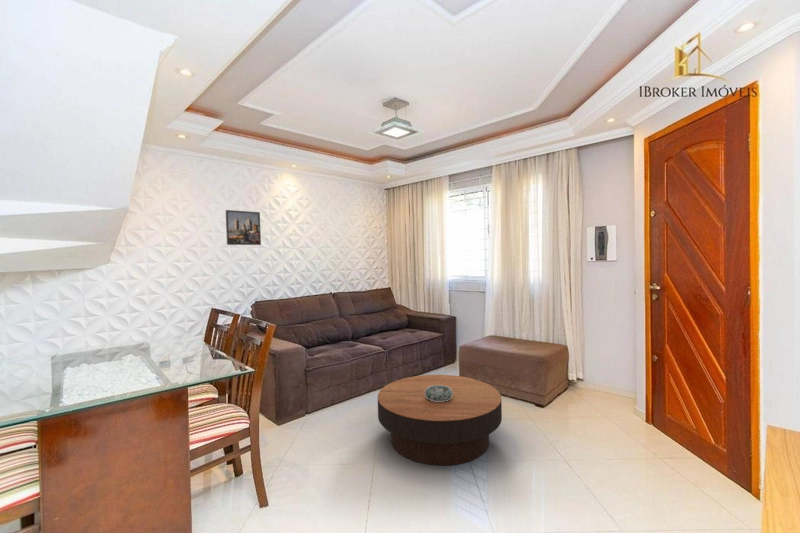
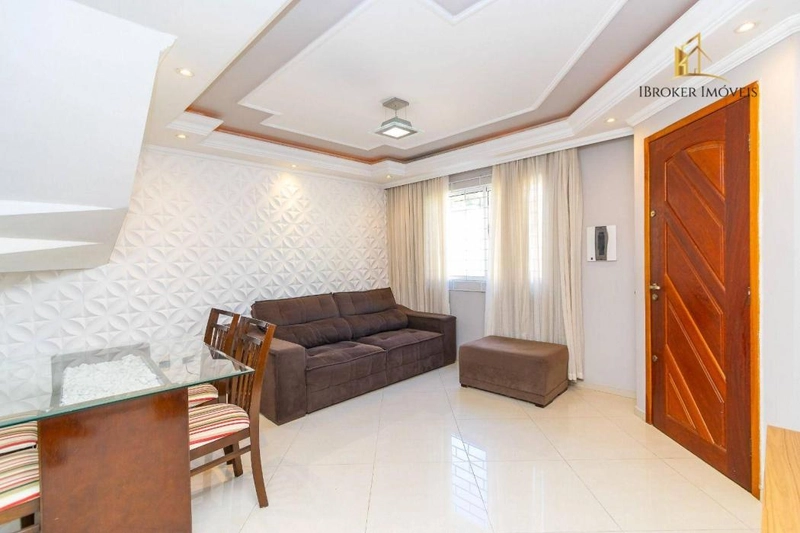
- decorative bowl (438, 393)
- coffee table (438, 416)
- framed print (243, 228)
